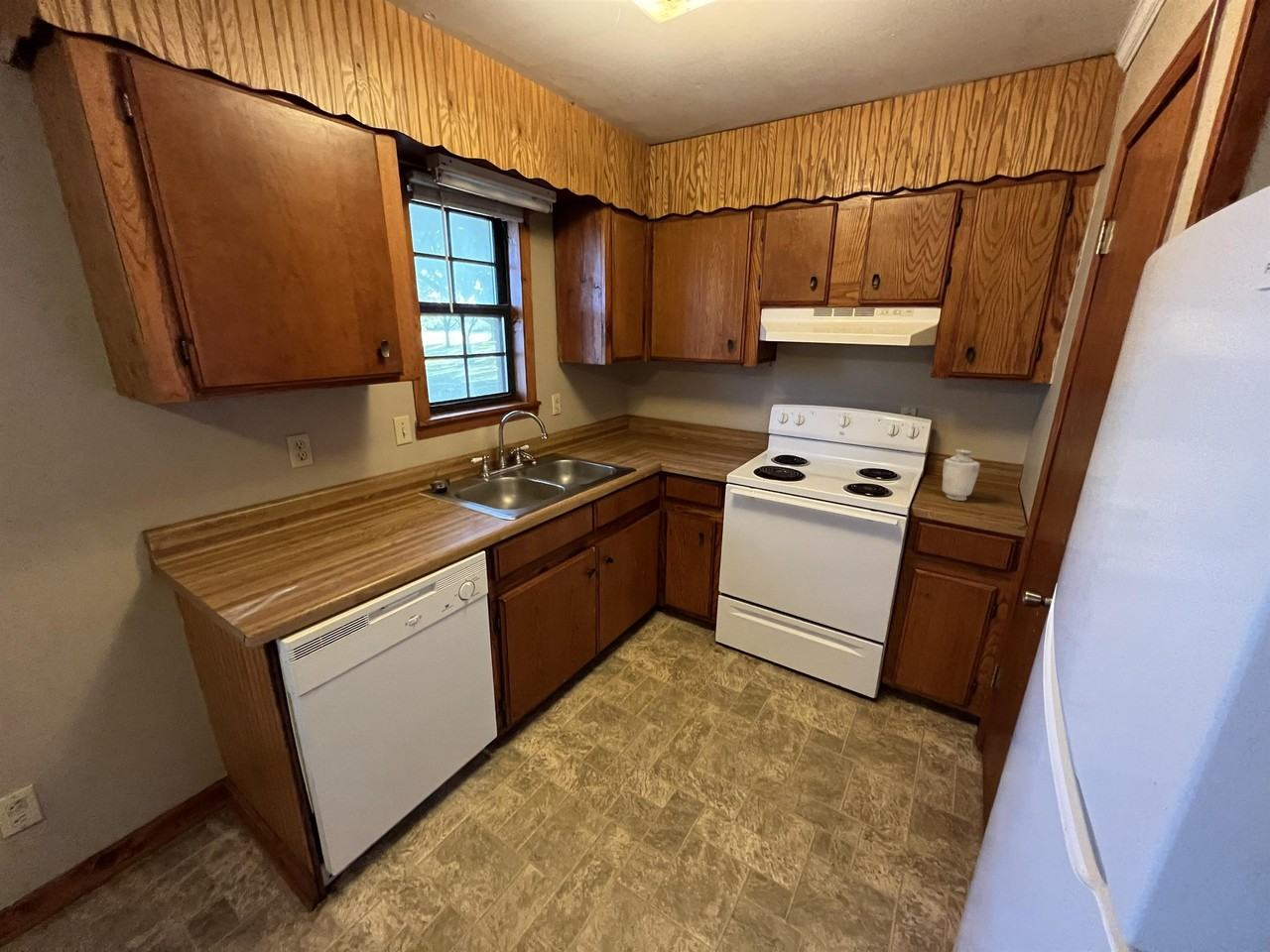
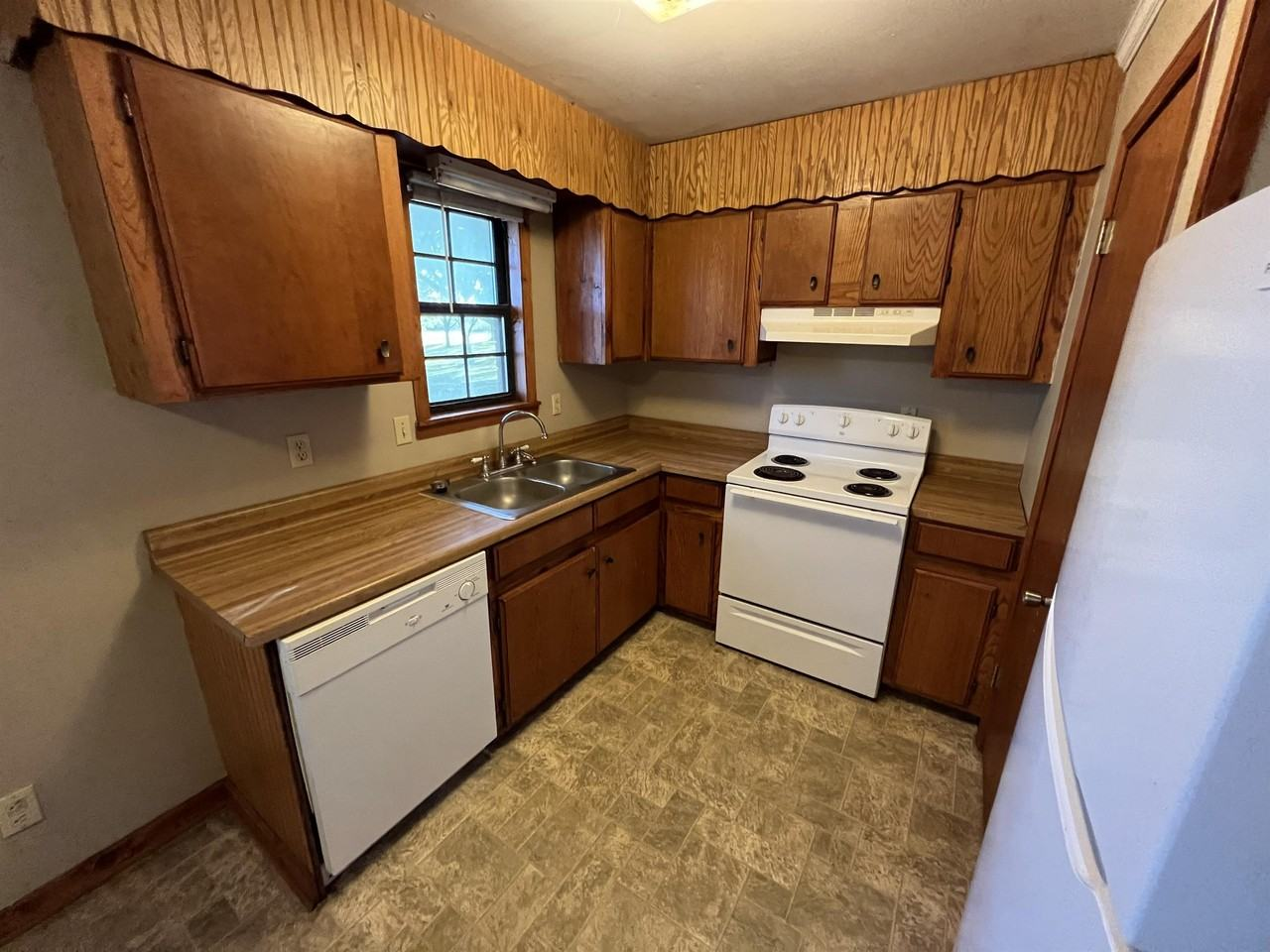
- vase (959, 474)
